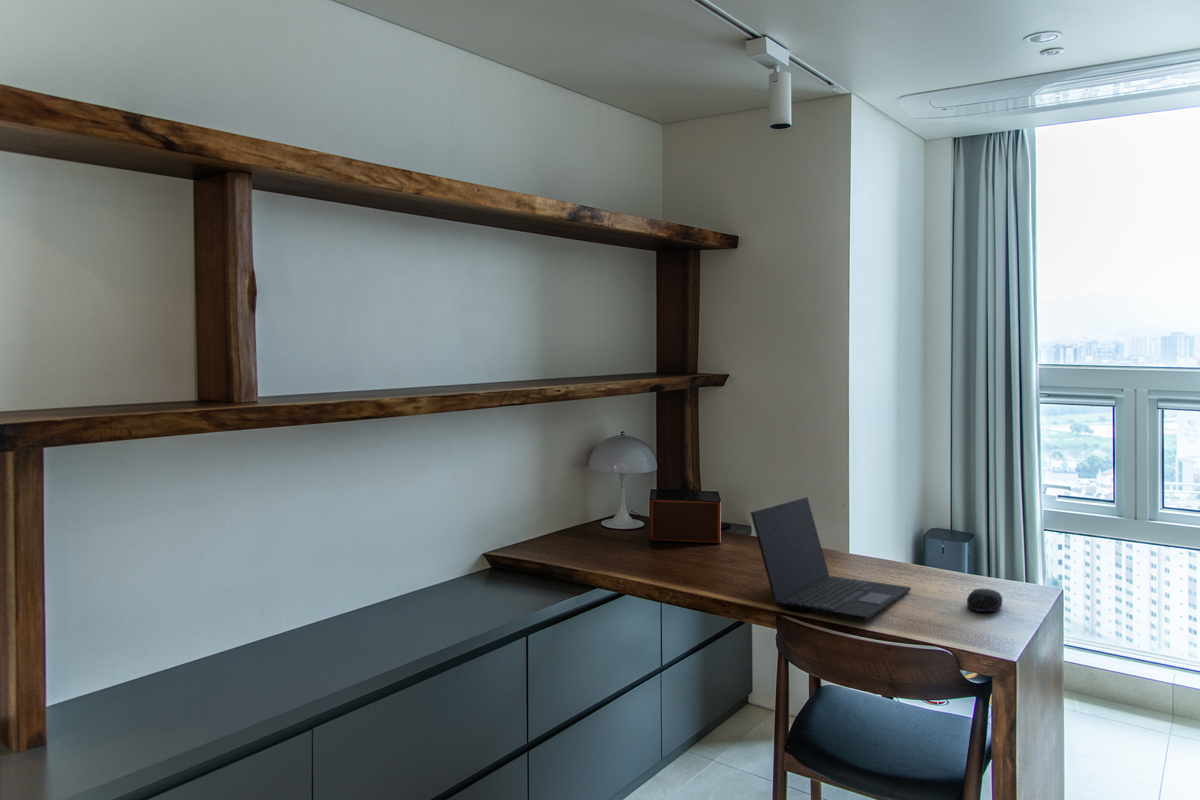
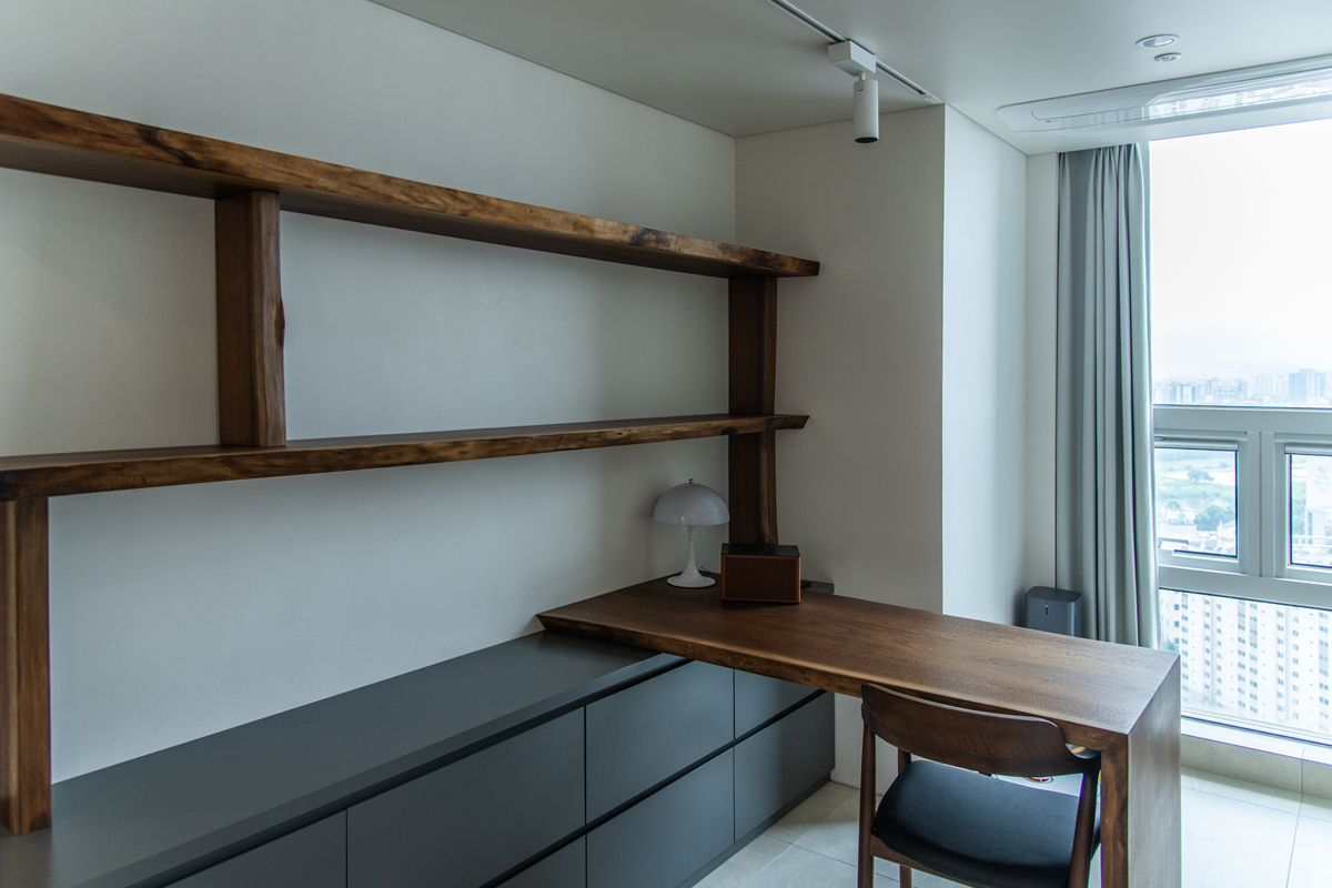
- laptop (823, 555)
- computer mouse (984, 598)
